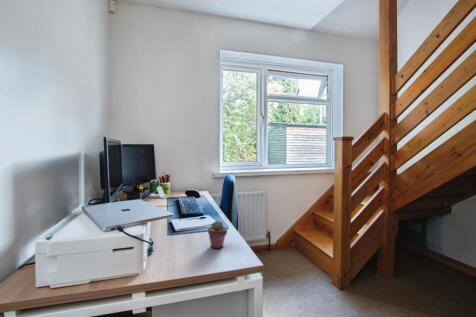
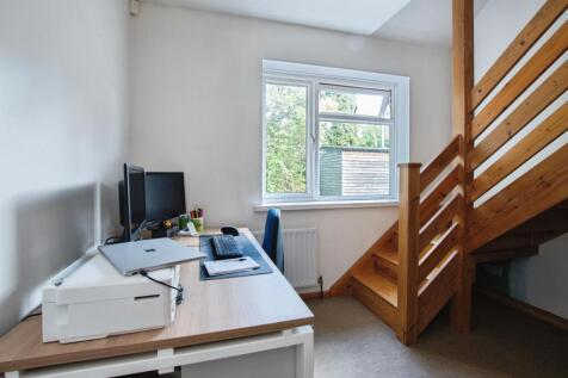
- potted succulent (217, 233)
